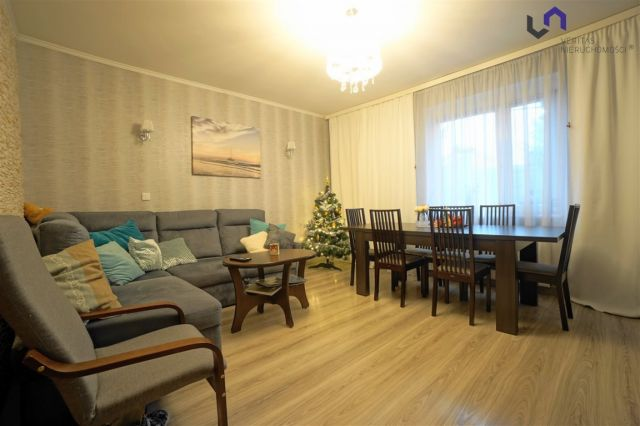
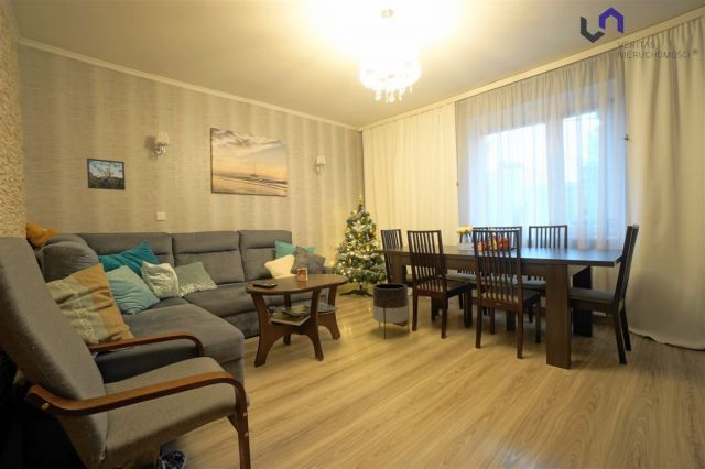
+ planter (390, 309)
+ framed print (106, 174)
